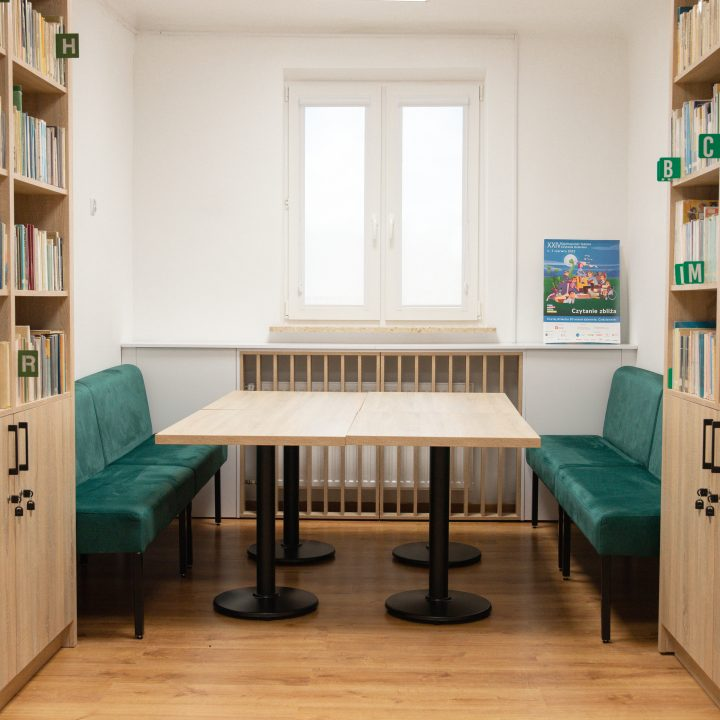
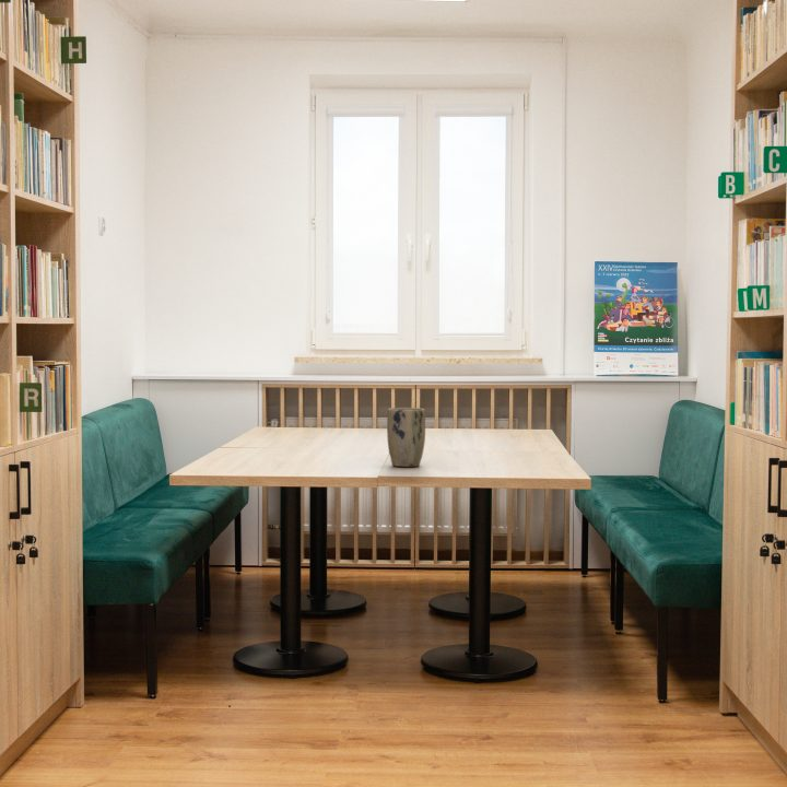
+ plant pot (406, 436)
